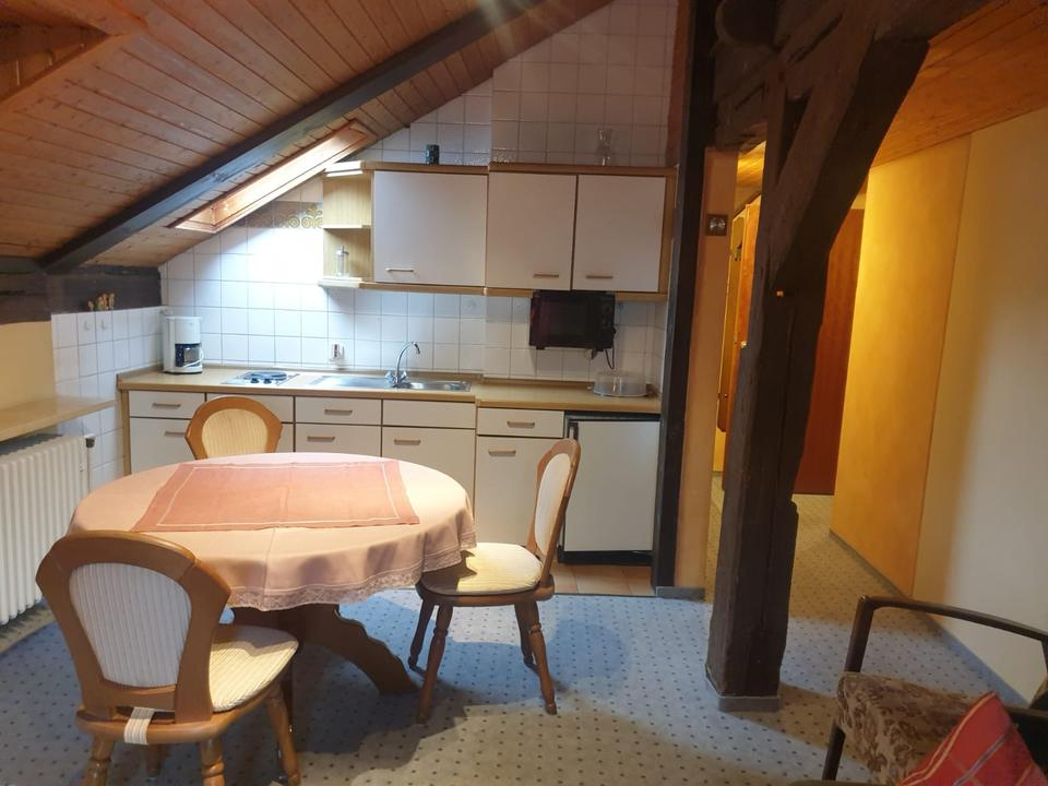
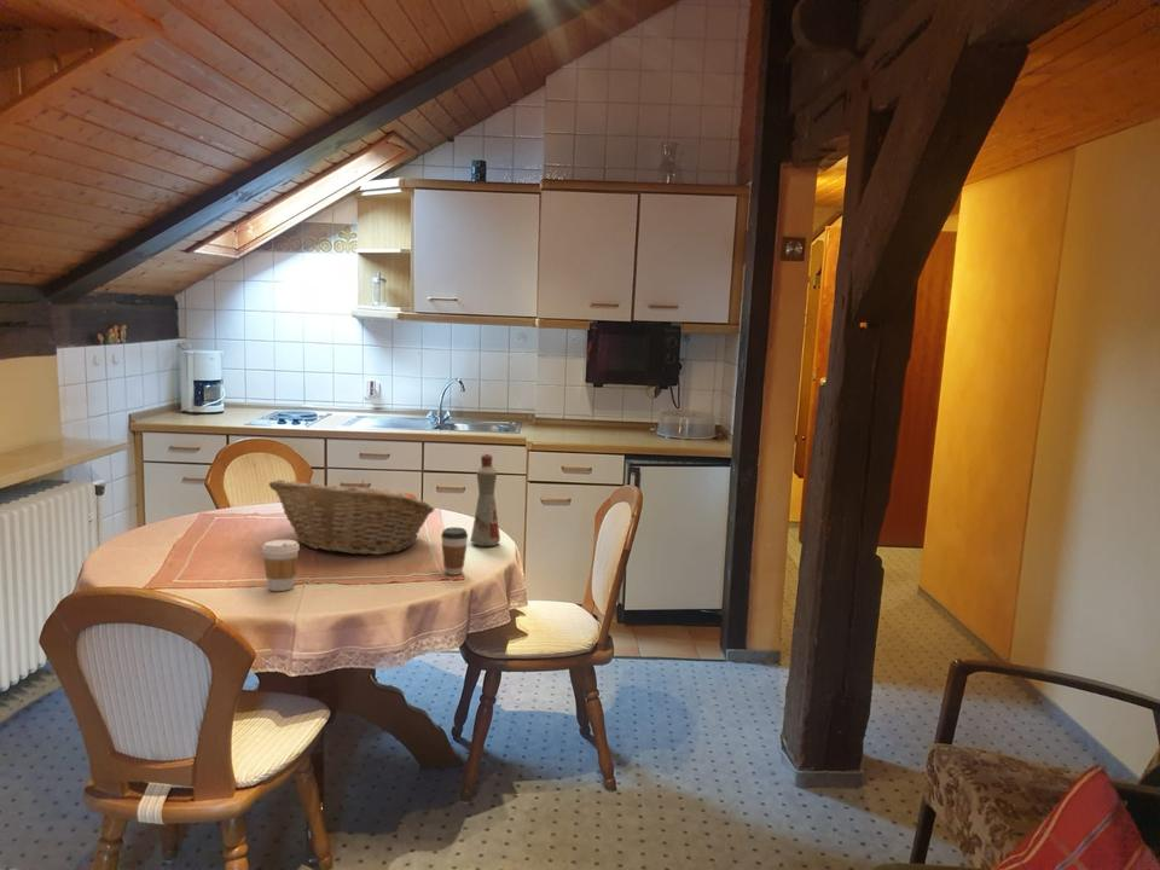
+ coffee cup (453, 551)
+ coffee cup (280, 564)
+ fruit basket (352, 509)
+ bottle (486, 498)
